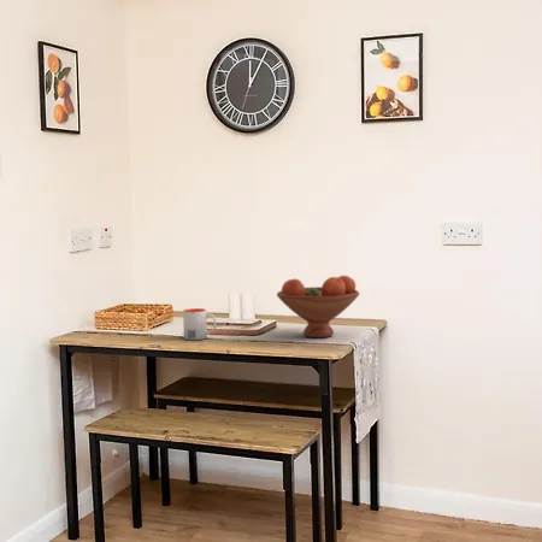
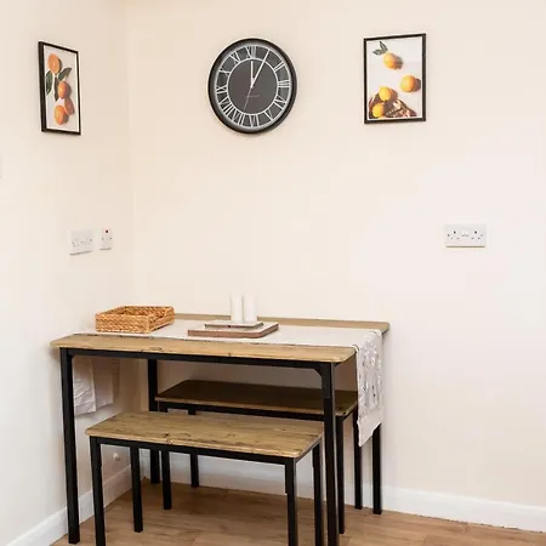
- mug (200, 323)
- fruit bowl (318, 305)
